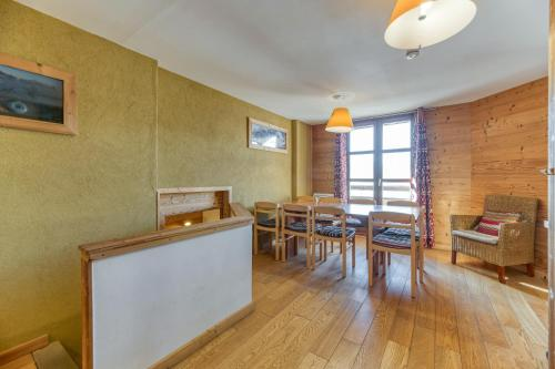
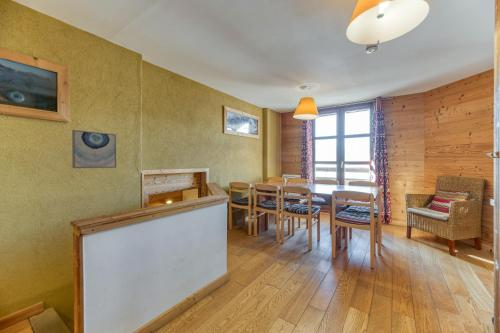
+ wall art (95, 150)
